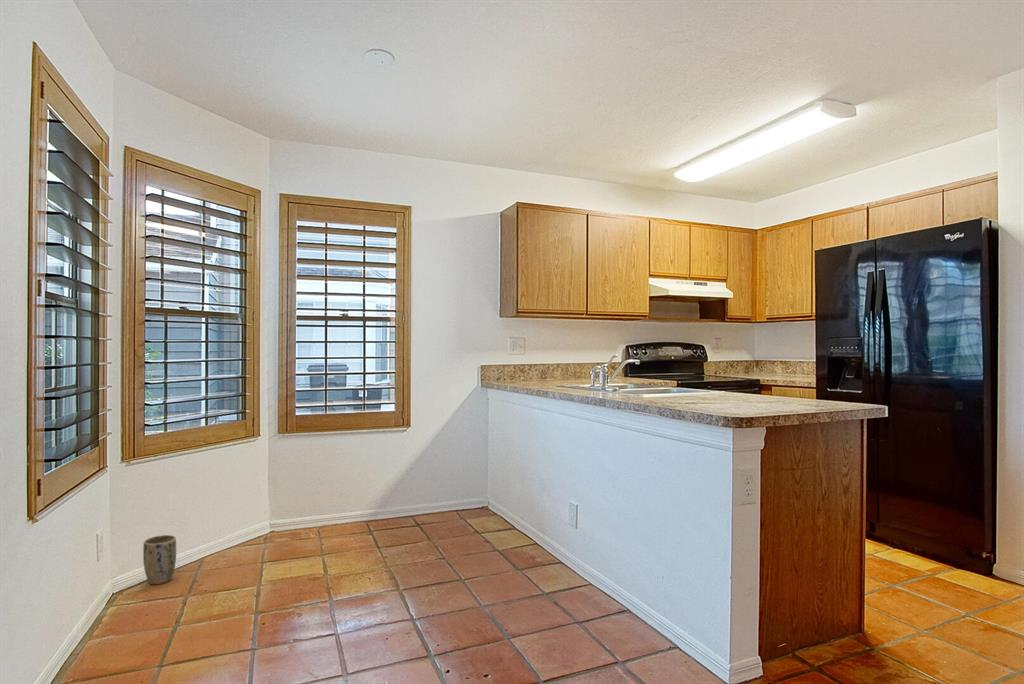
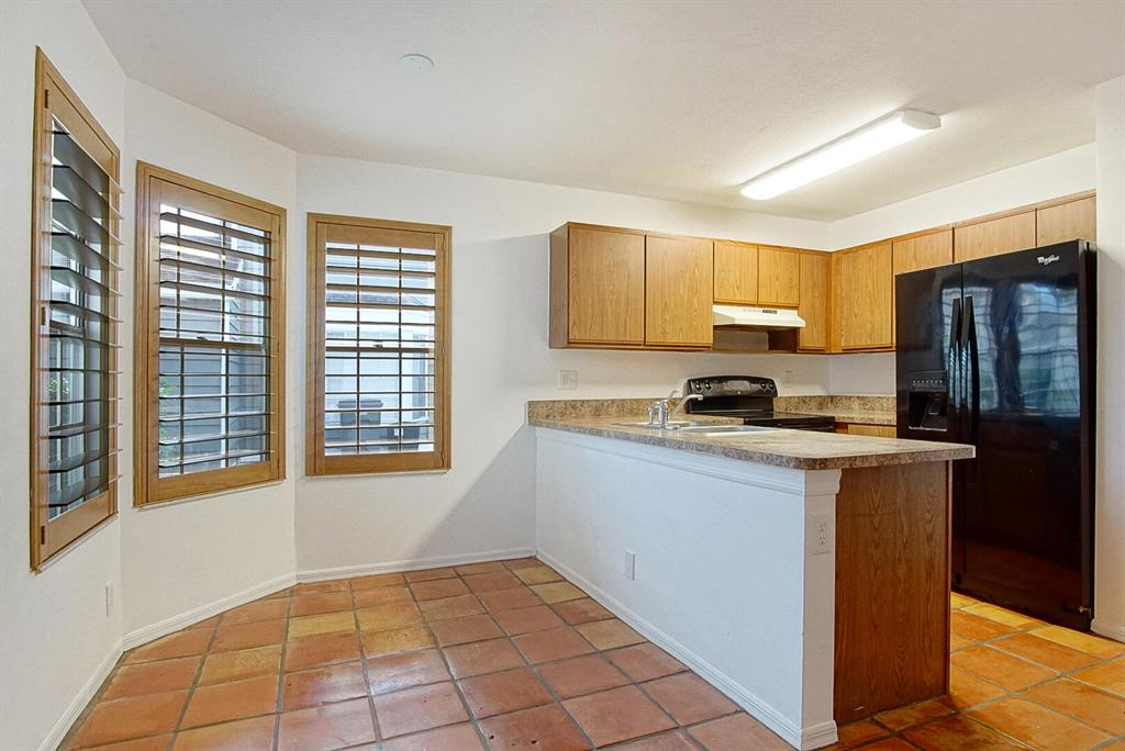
- plant pot (160, 559)
